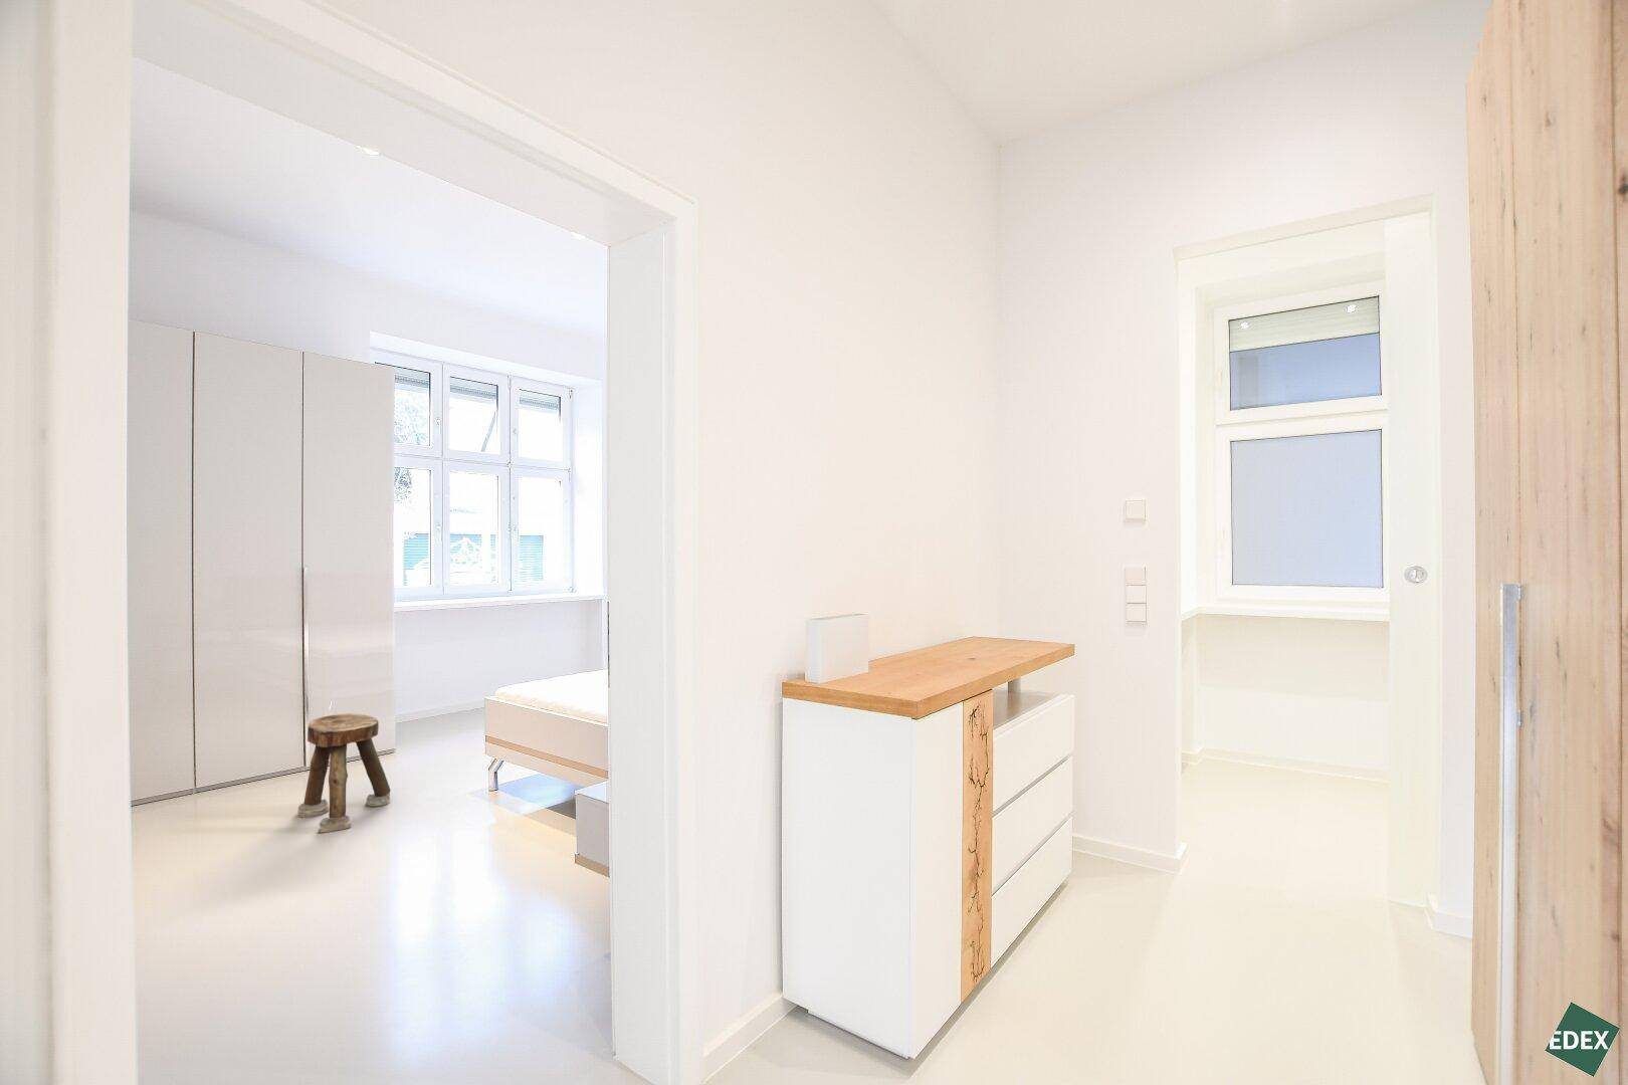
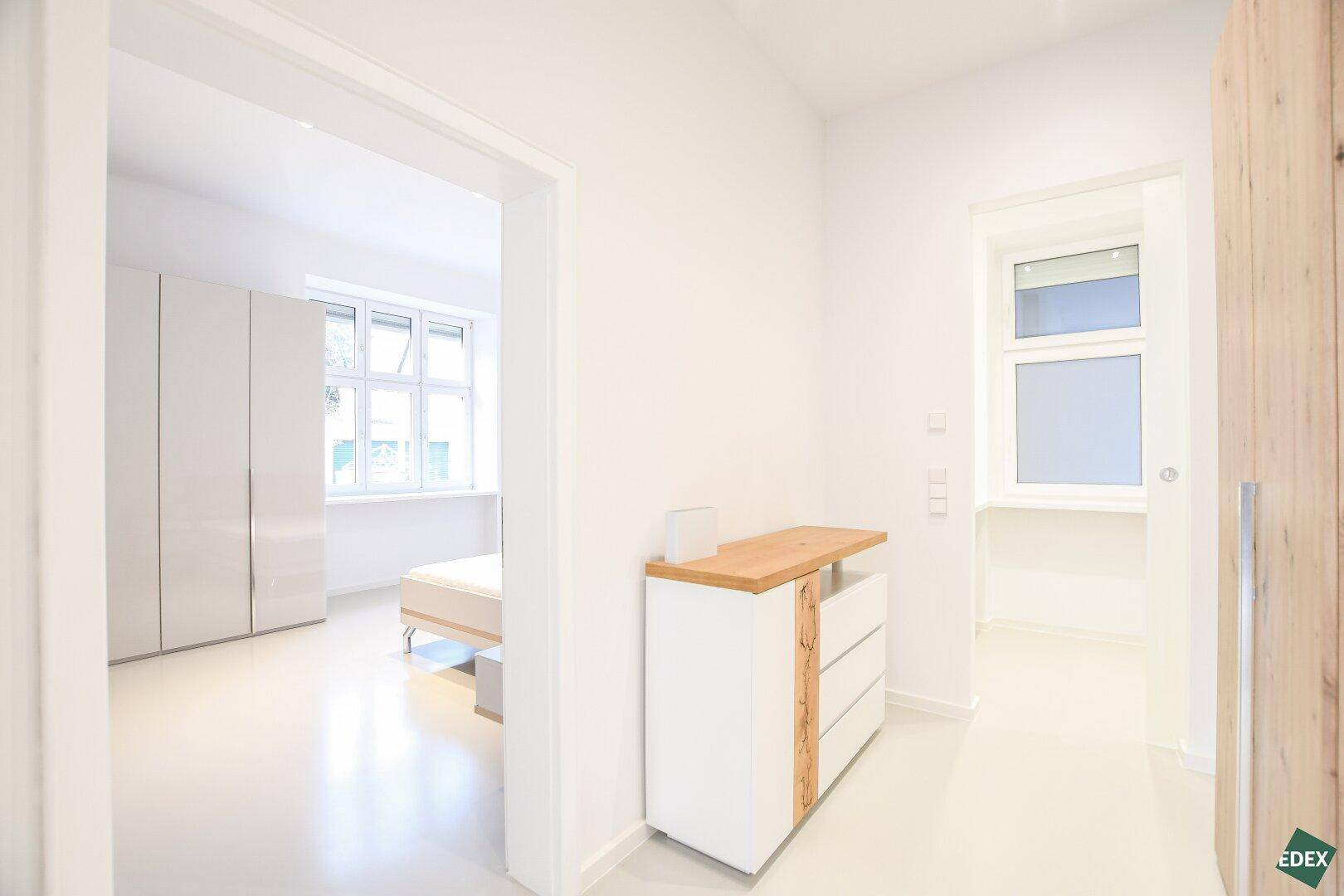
- stool (345, 767)
